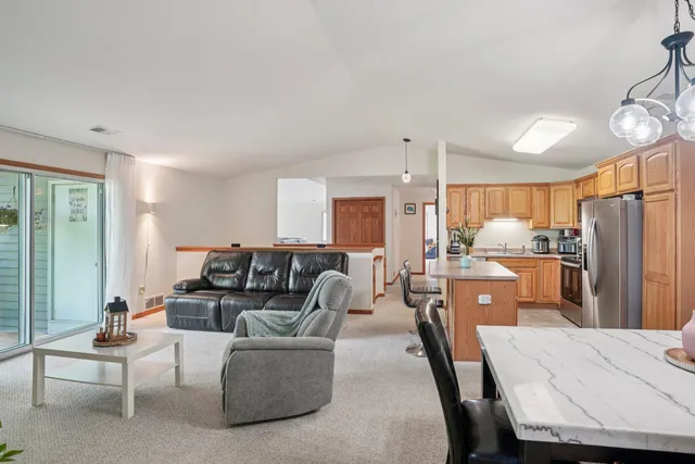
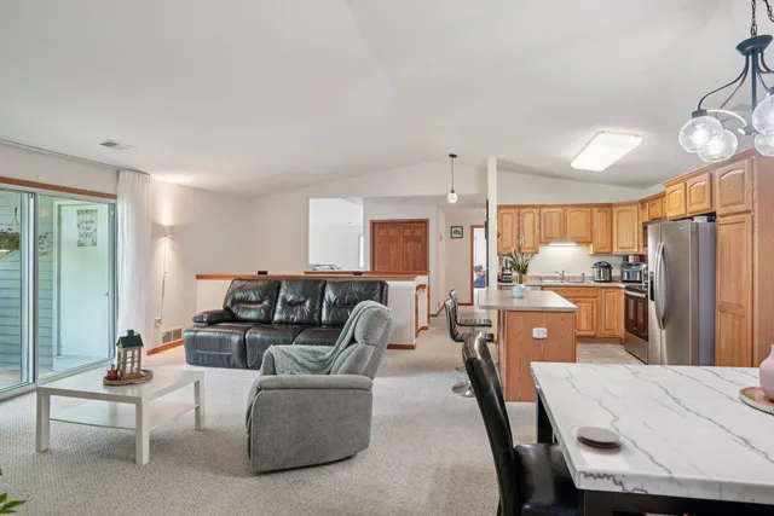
+ coaster (597, 436)
